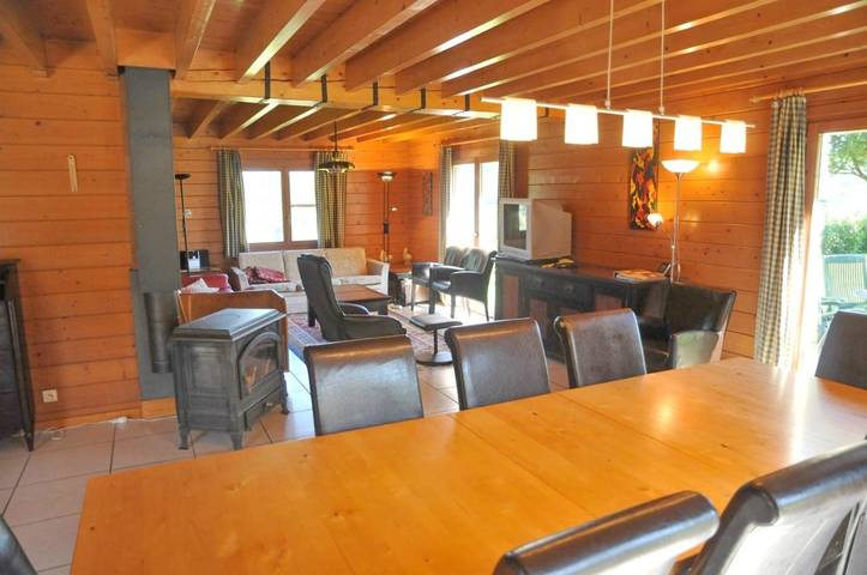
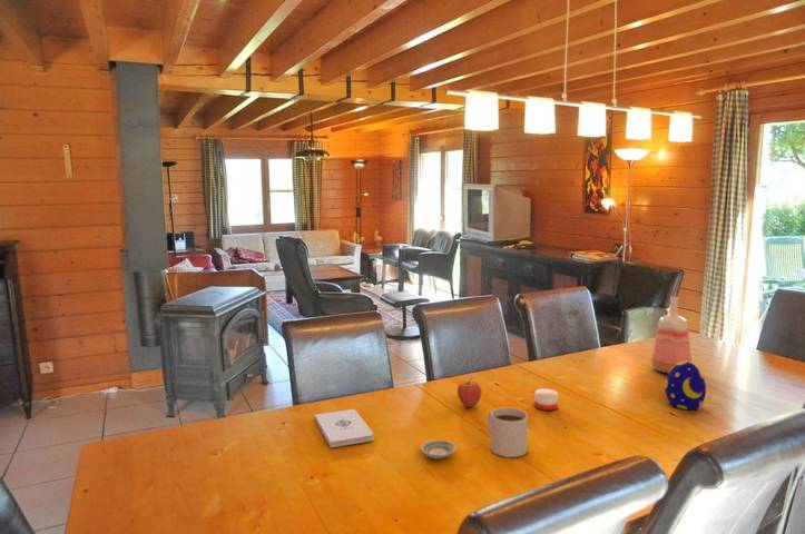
+ candle (546, 392)
+ notepad (343, 426)
+ saucer (438, 451)
+ decorative egg (685, 383)
+ fruit (469, 392)
+ vase (673, 334)
+ mug (503, 428)
